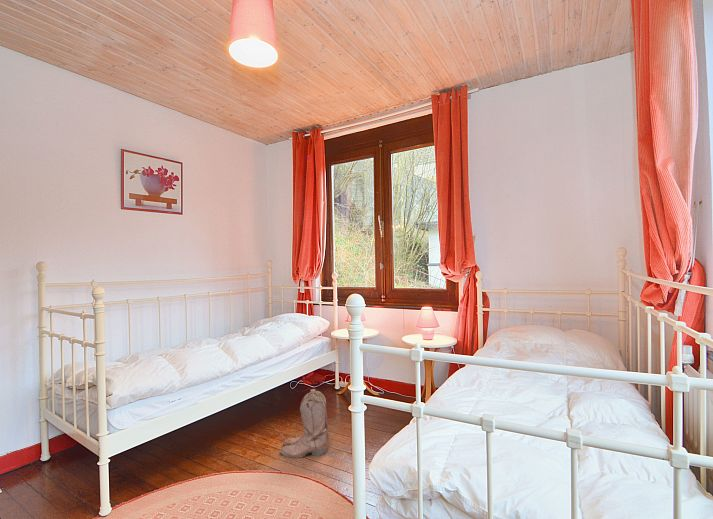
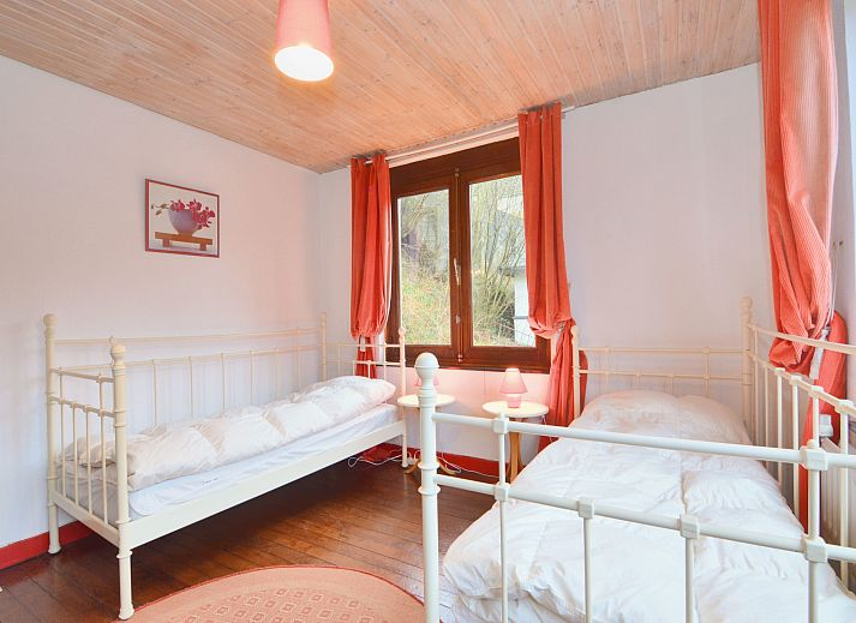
- boots (304, 421)
